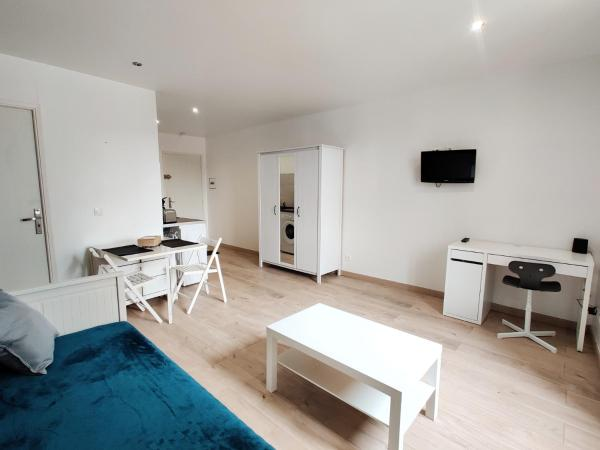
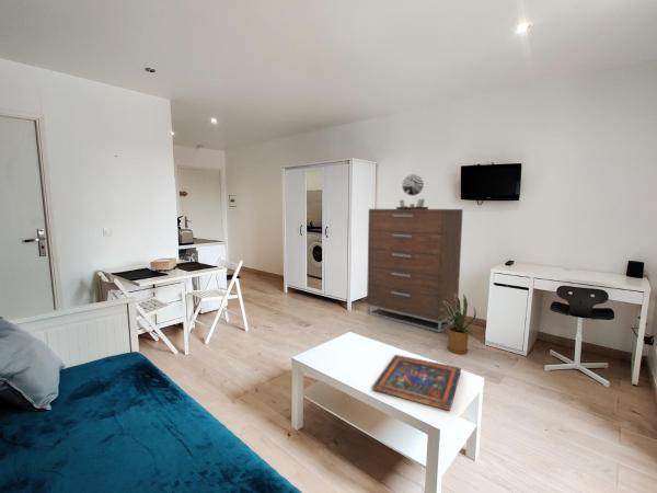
+ dresser (411, 264)
+ decorative sphere (412, 192)
+ painted panel (418, 378)
+ house plant (456, 323)
